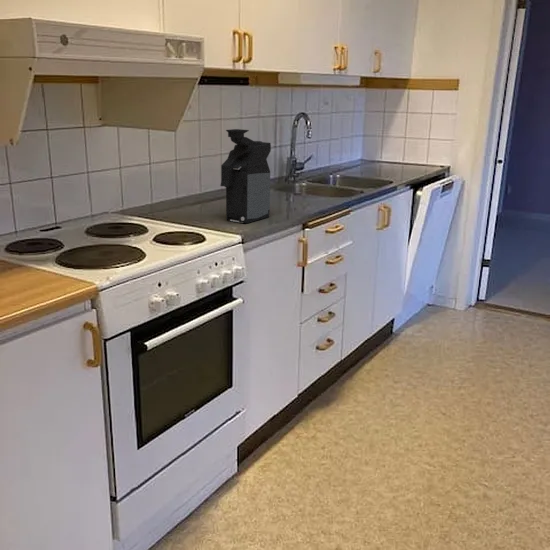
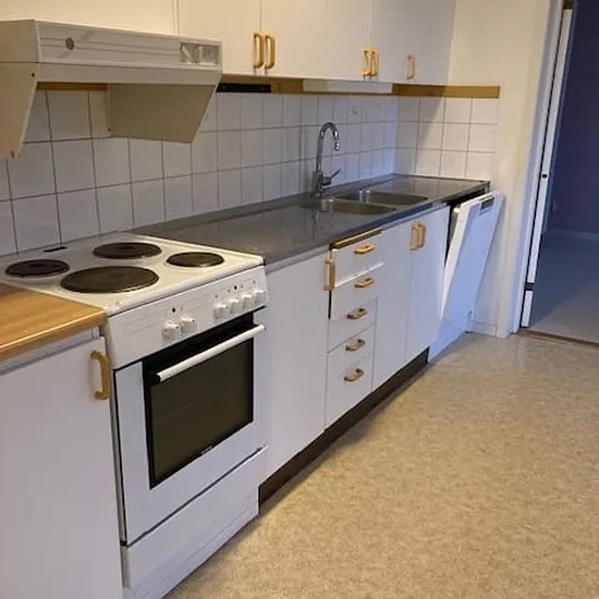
- coffee maker (246, 175)
